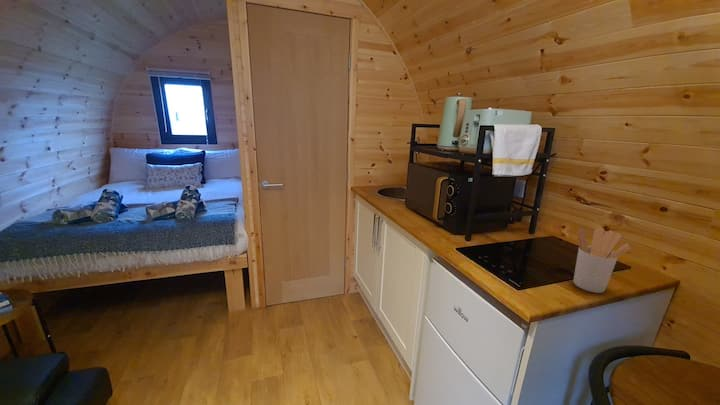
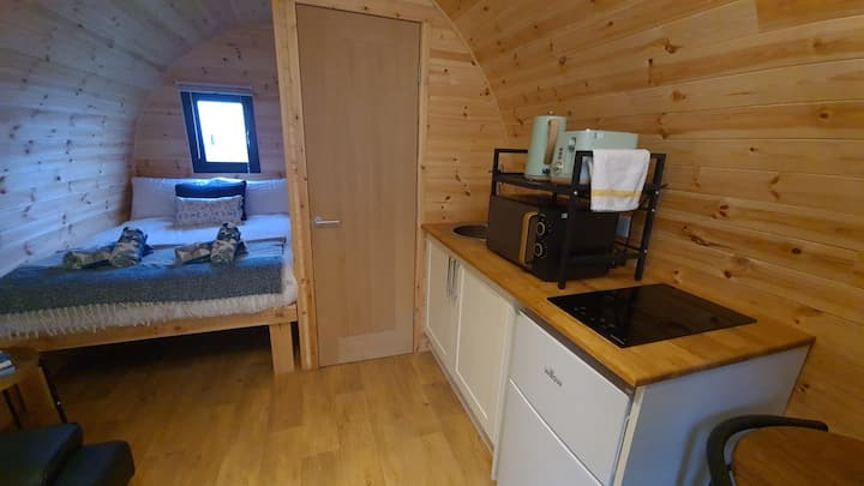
- utensil holder (597, 258)
